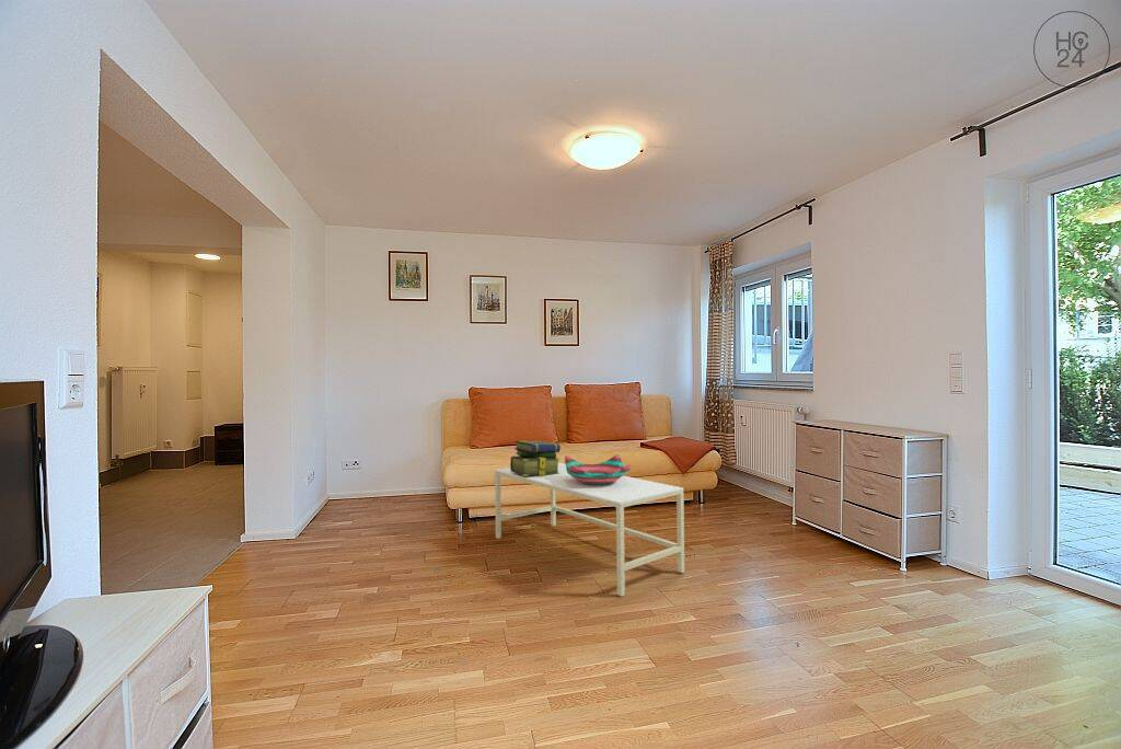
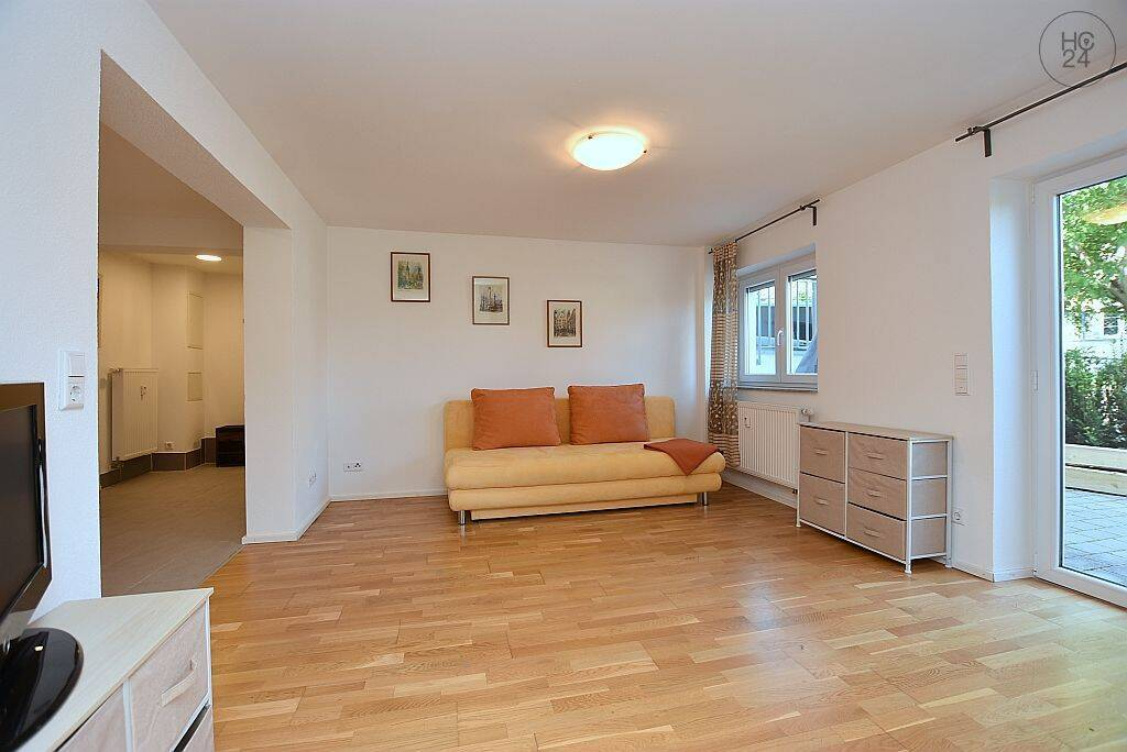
- coffee table (580, 515)
- decorative bowl (597, 470)
- stack of books (535, 456)
